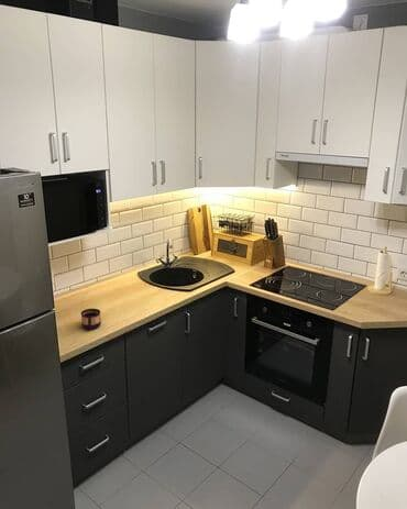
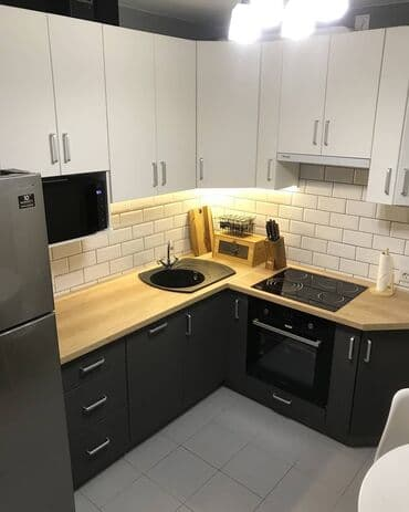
- cup (90, 319)
